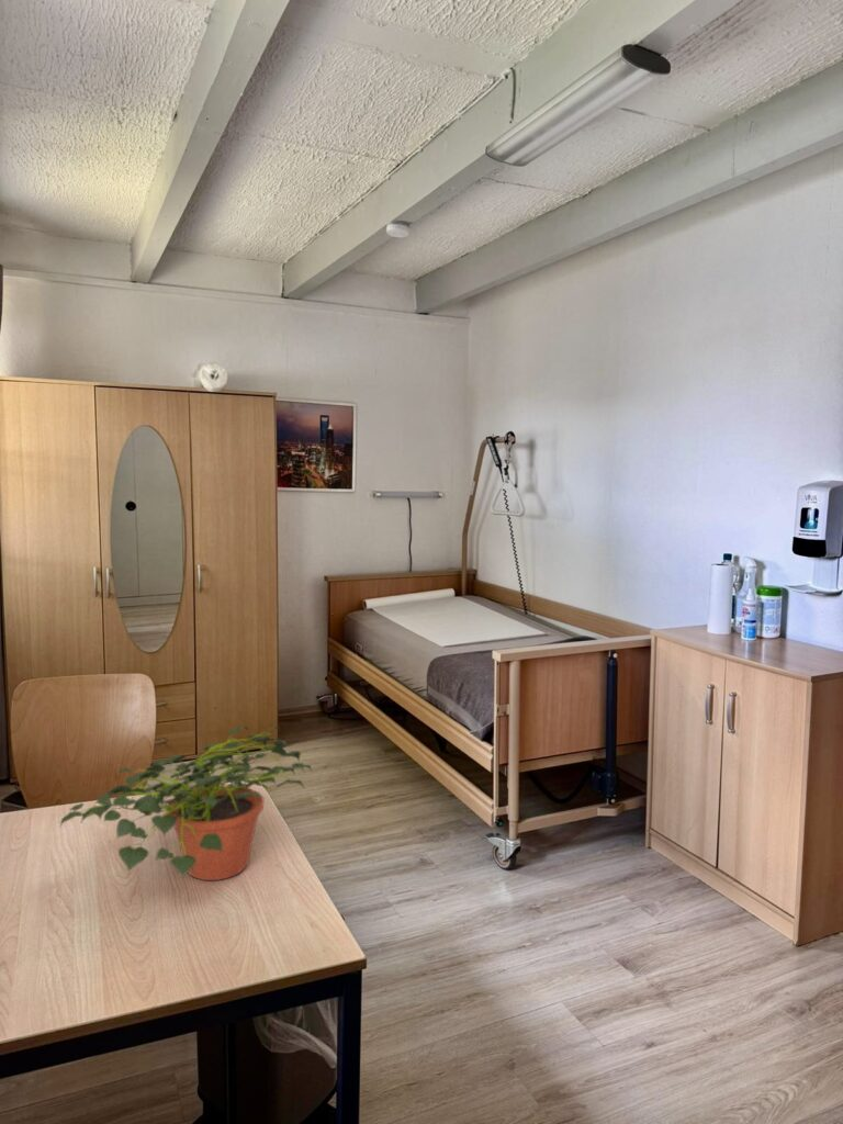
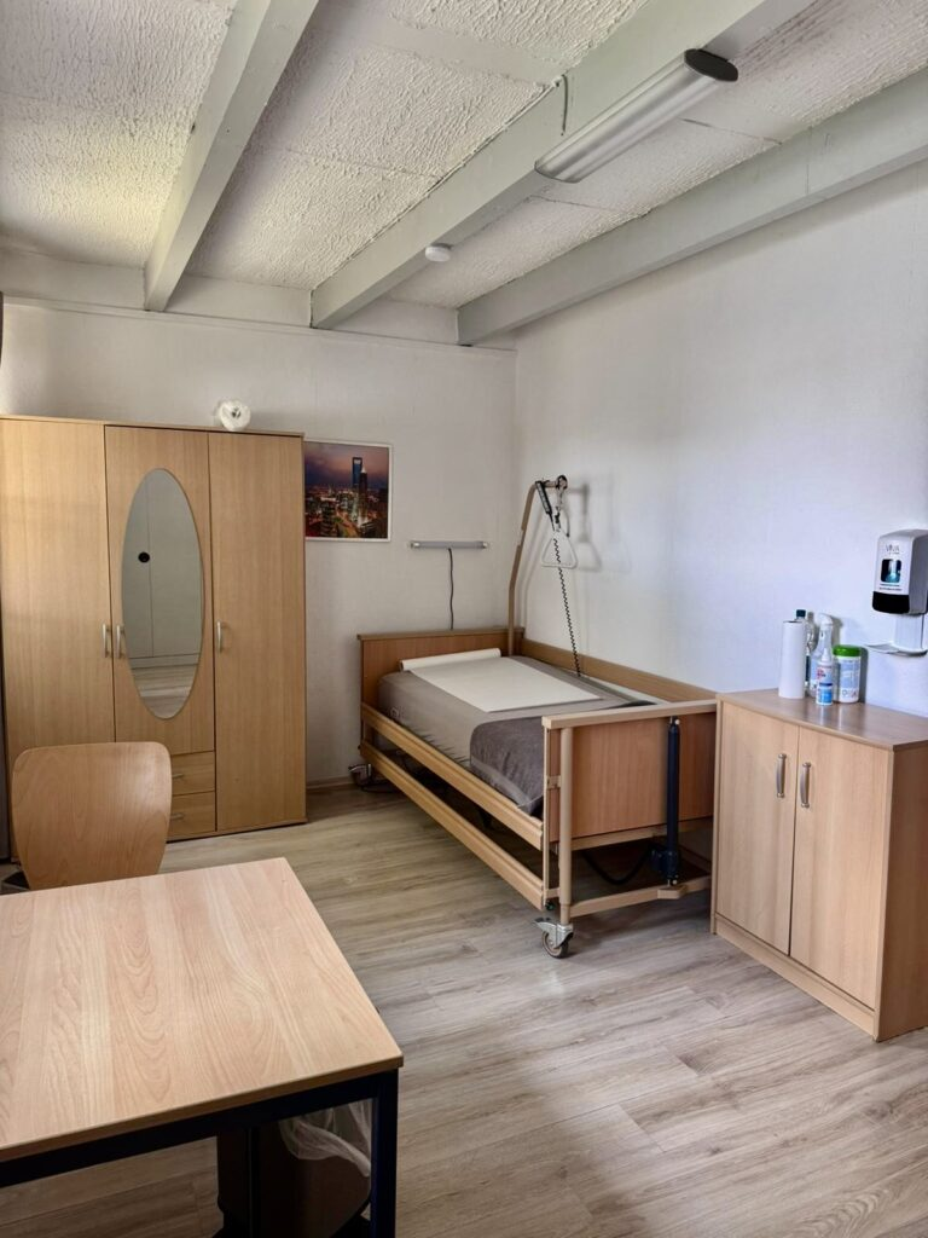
- potted plant (198, 806)
